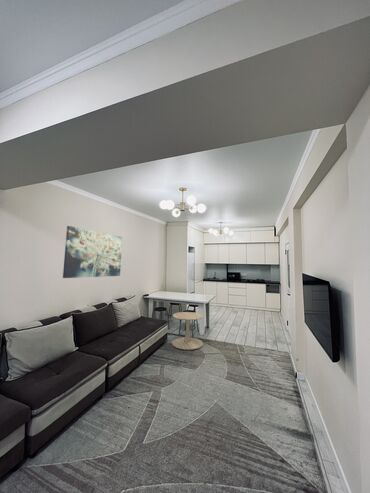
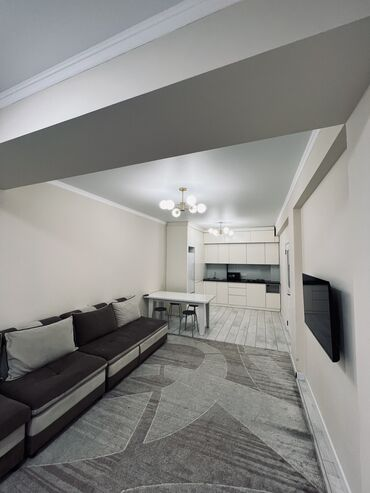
- wall art (97, 254)
- side table (187, 329)
